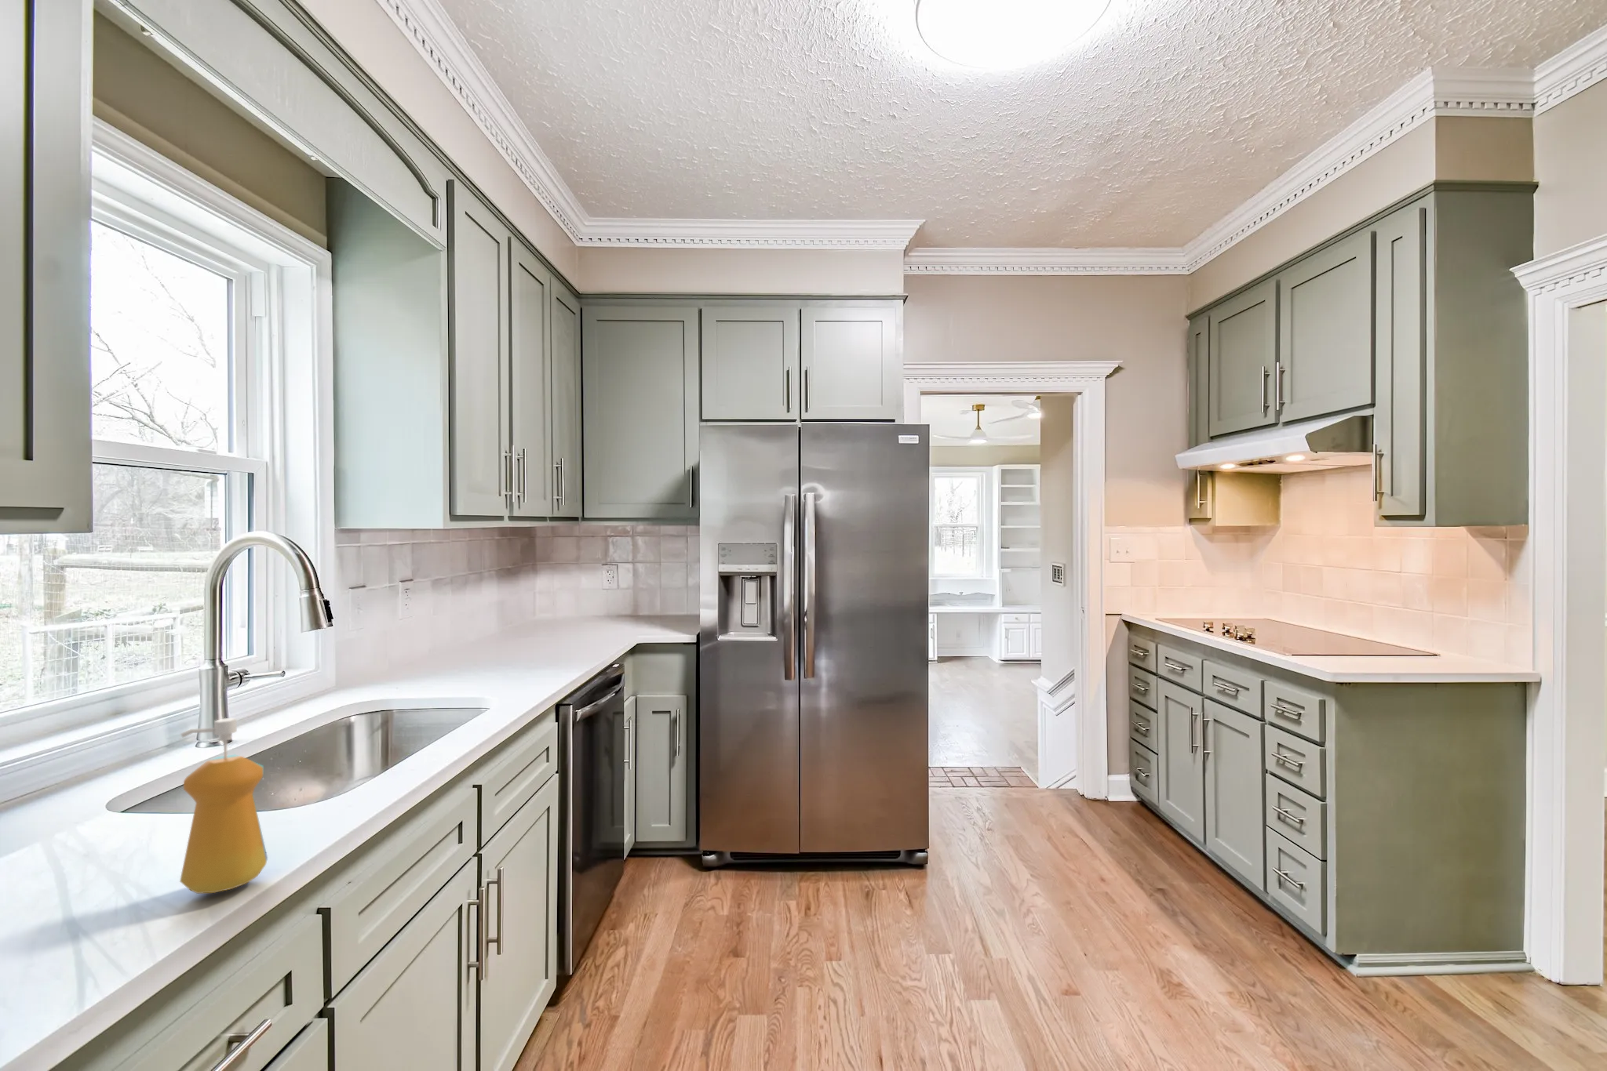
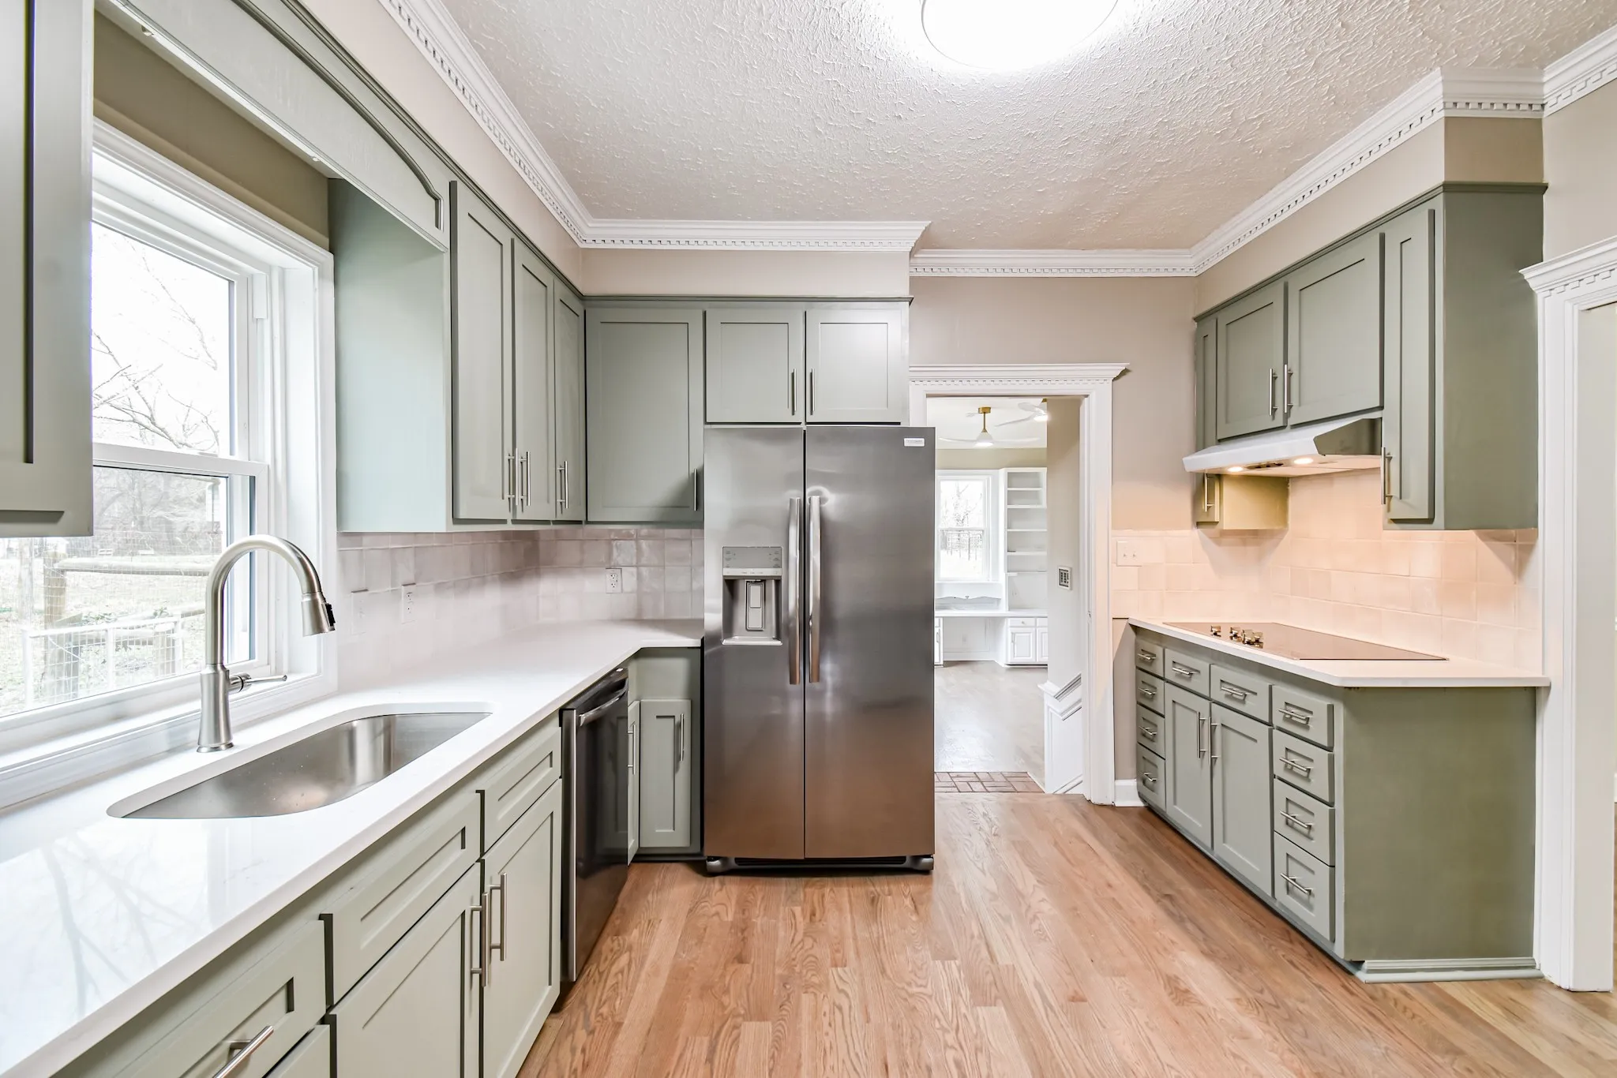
- soap dispenser (225, 803)
